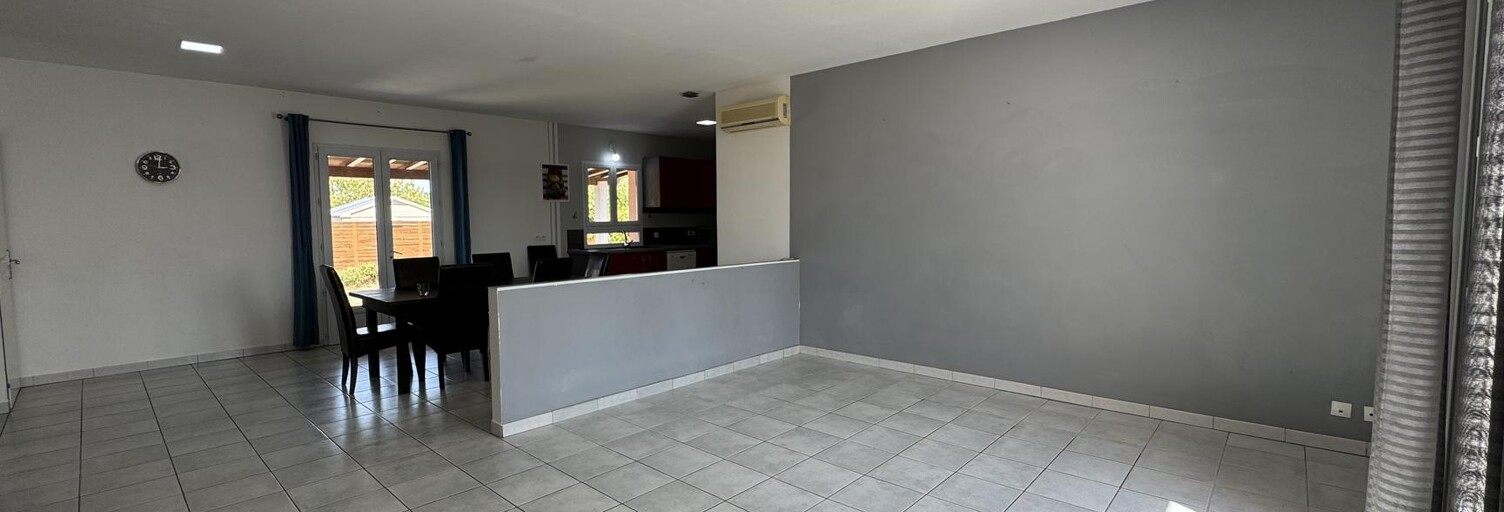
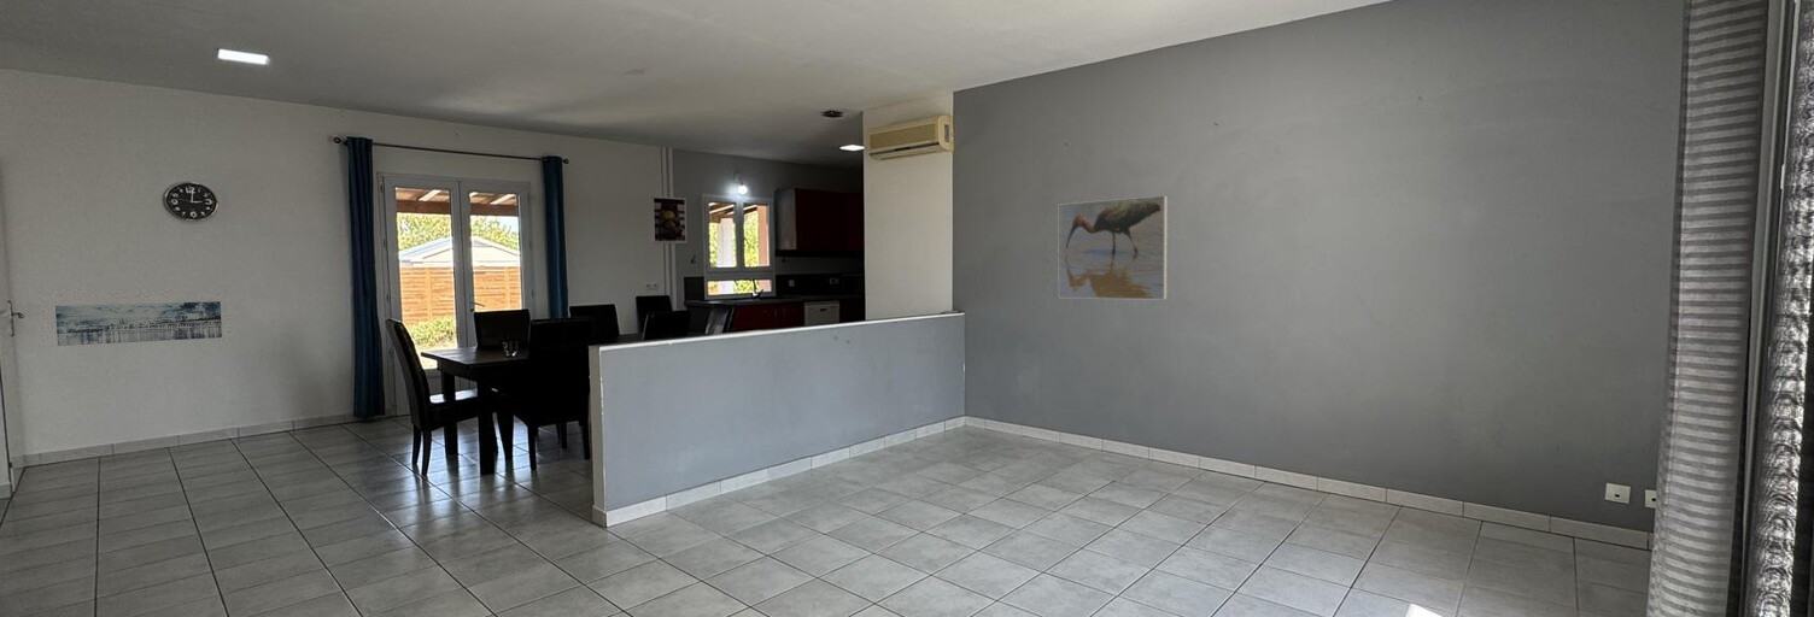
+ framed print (1110, 249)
+ wall art (142, 322)
